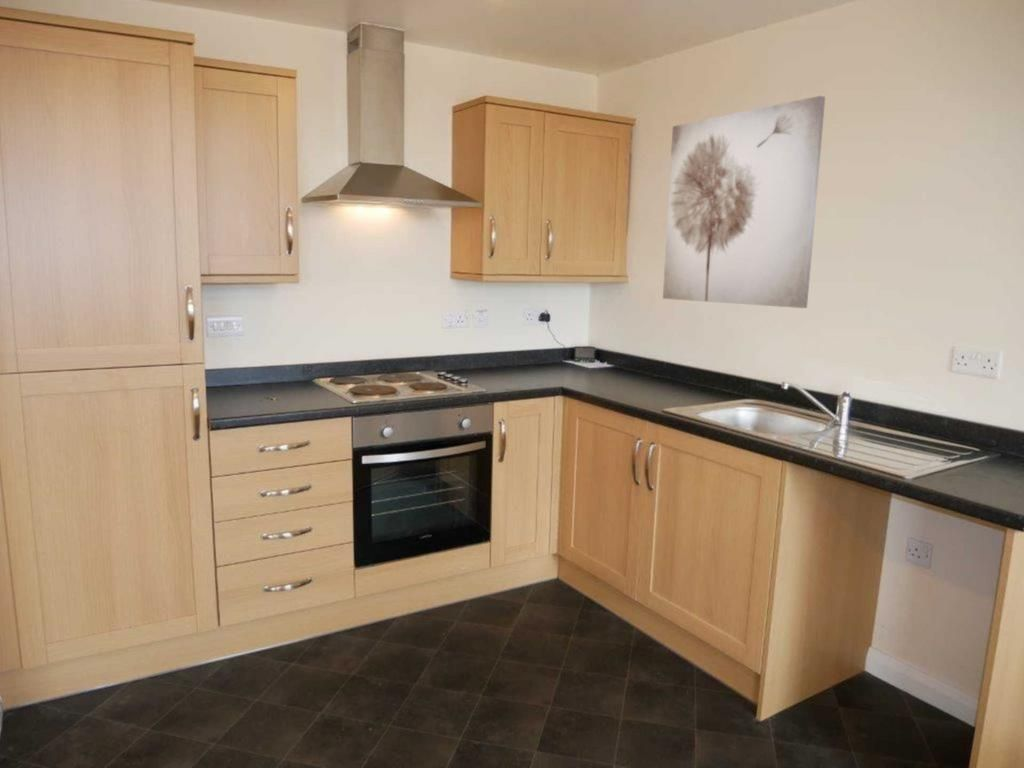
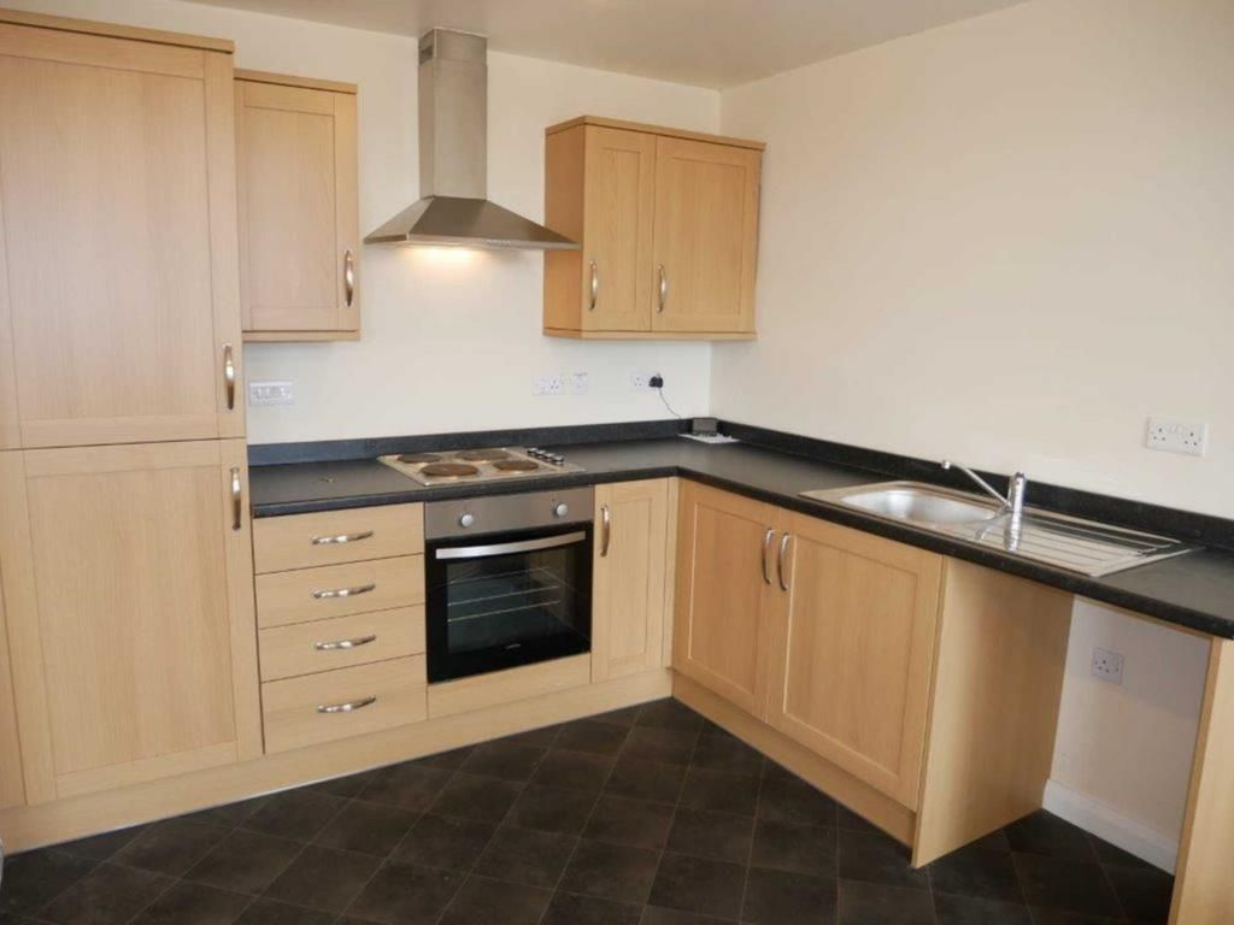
- wall art (734, 209)
